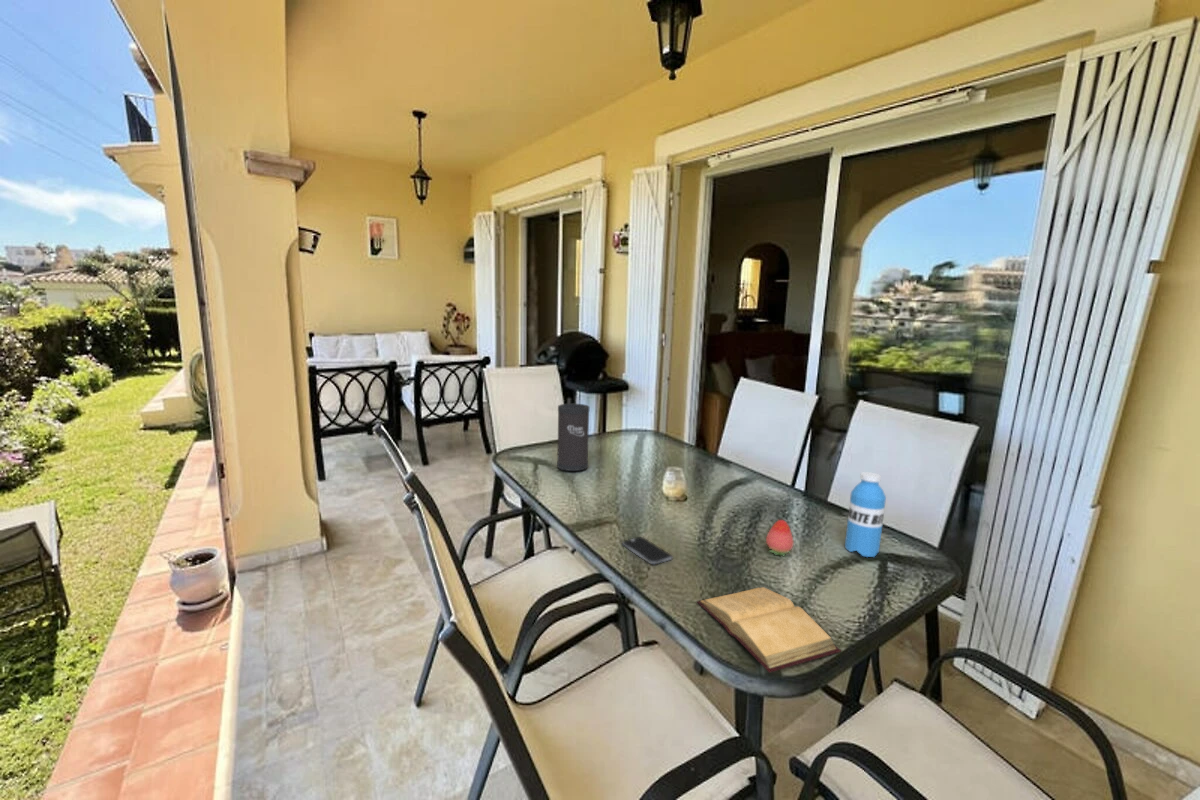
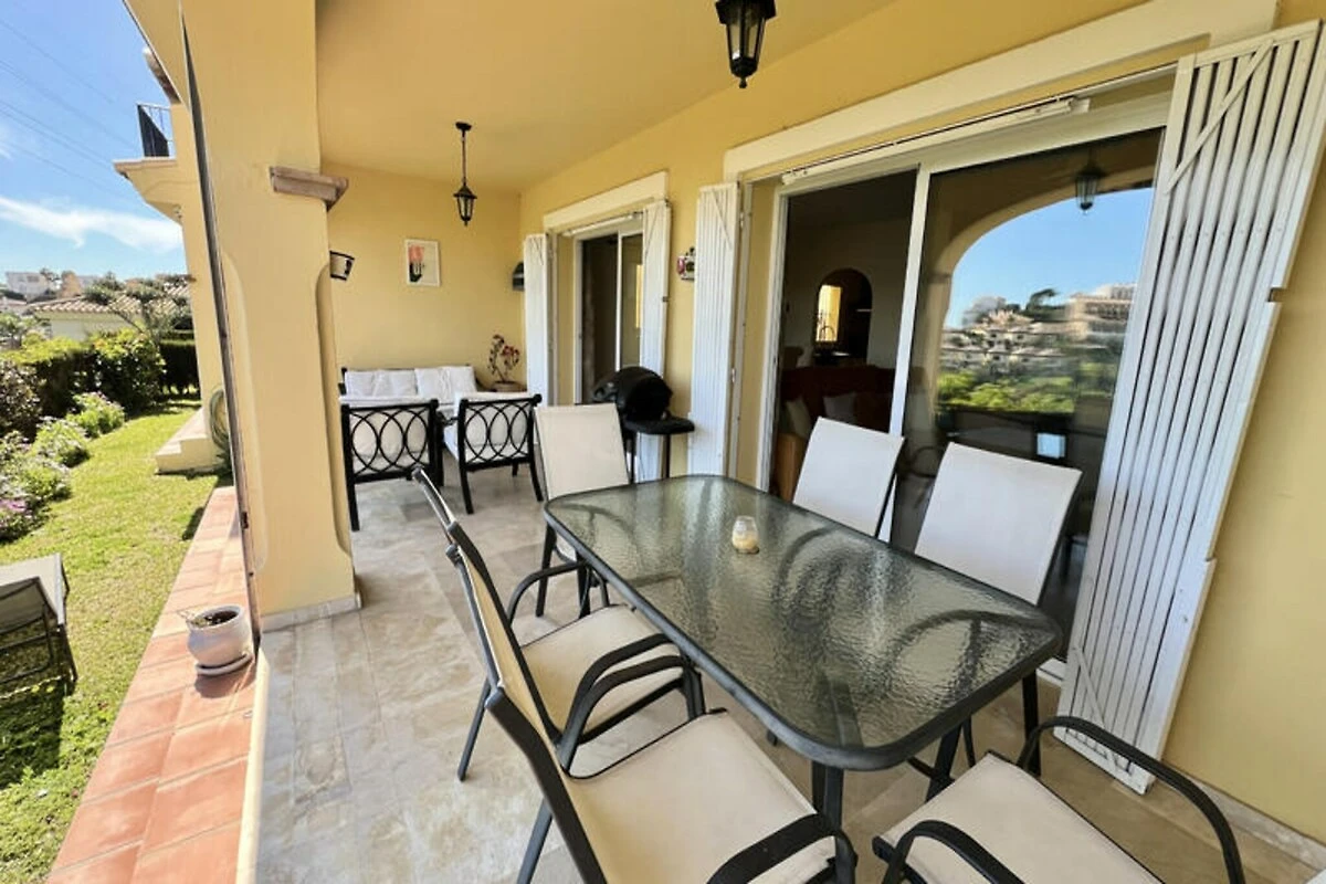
- speaker (573, 437)
- water bottle (866, 512)
- smartphone (646, 549)
- book (764, 617)
- fruit (780, 536)
